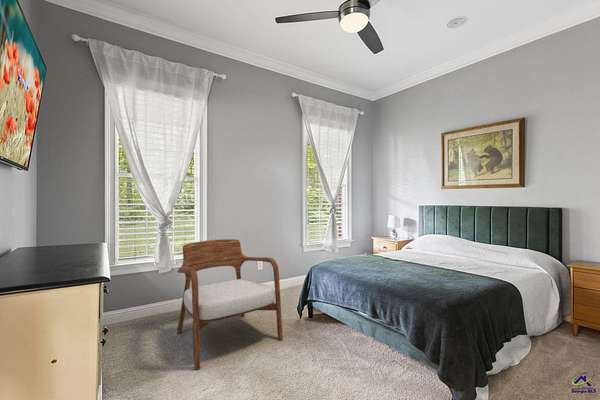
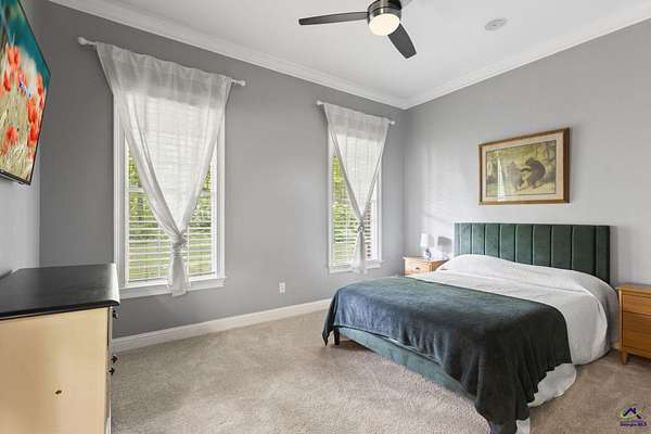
- armchair (226, 290)
